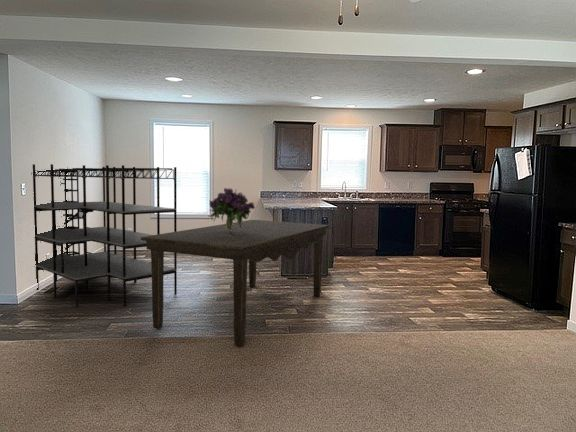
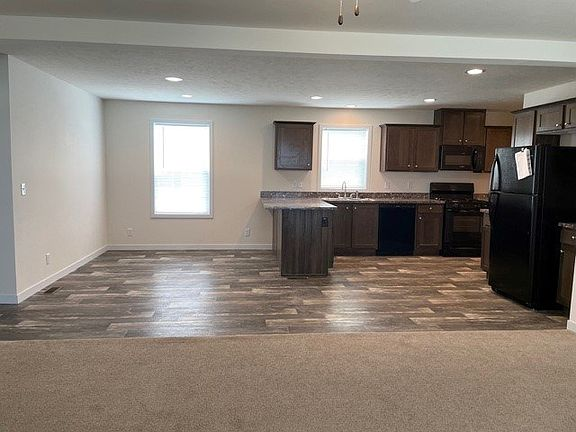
- shelving unit (91, 228)
- bouquet (229, 209)
- dining table (249, 270)
